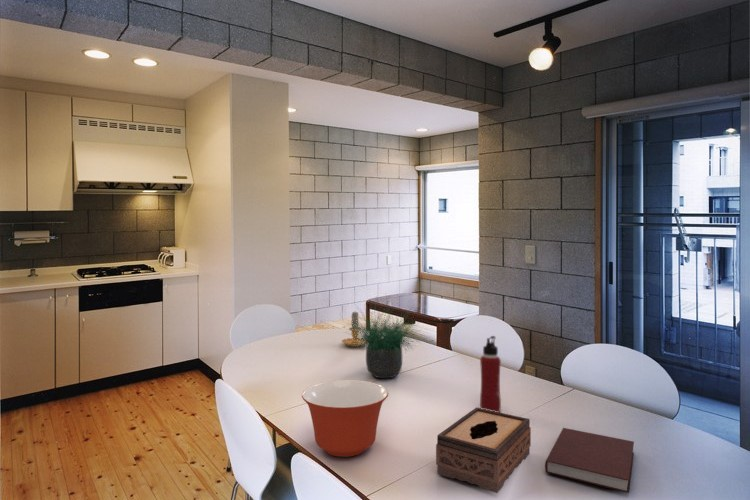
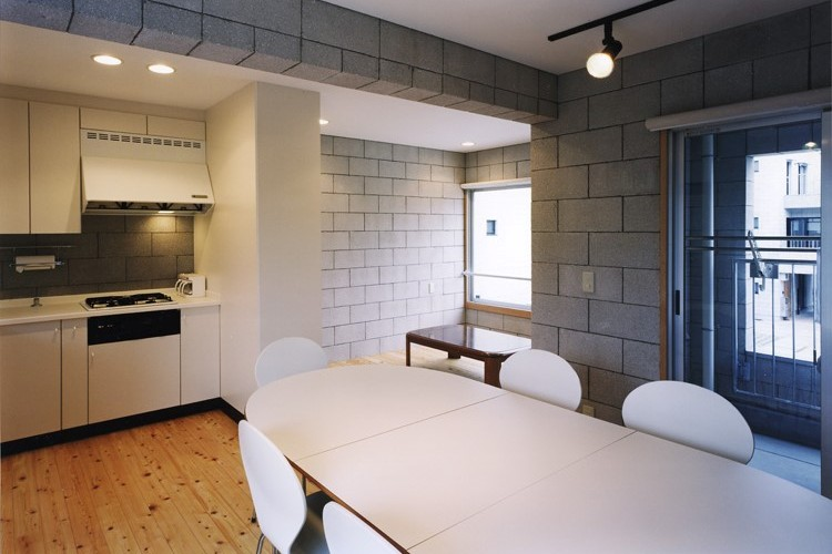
- notebook (591, 456)
- mixing bowl (345, 419)
- potted plant (384, 333)
- water bottle (490, 373)
- tissue box (485, 445)
- candle (357, 328)
